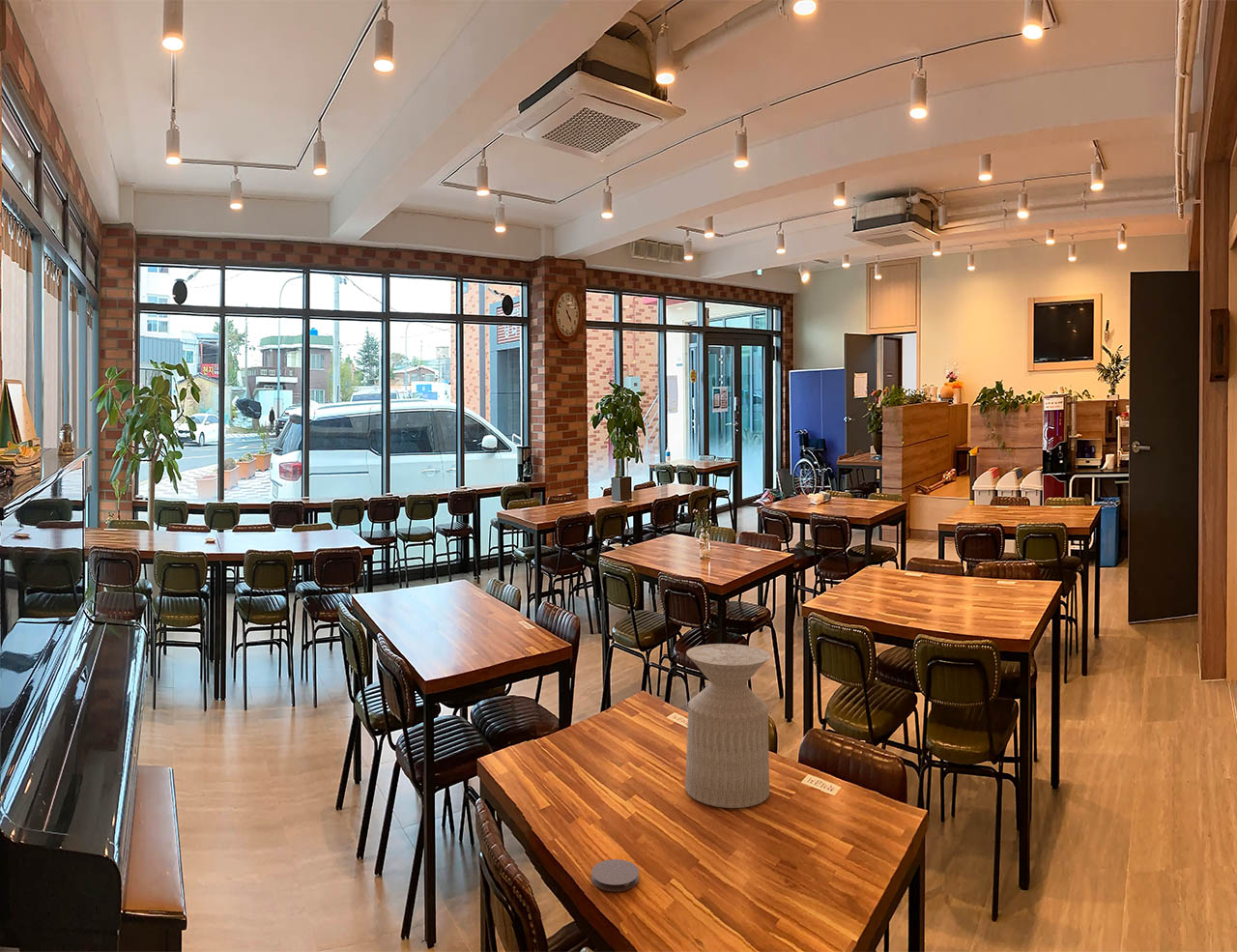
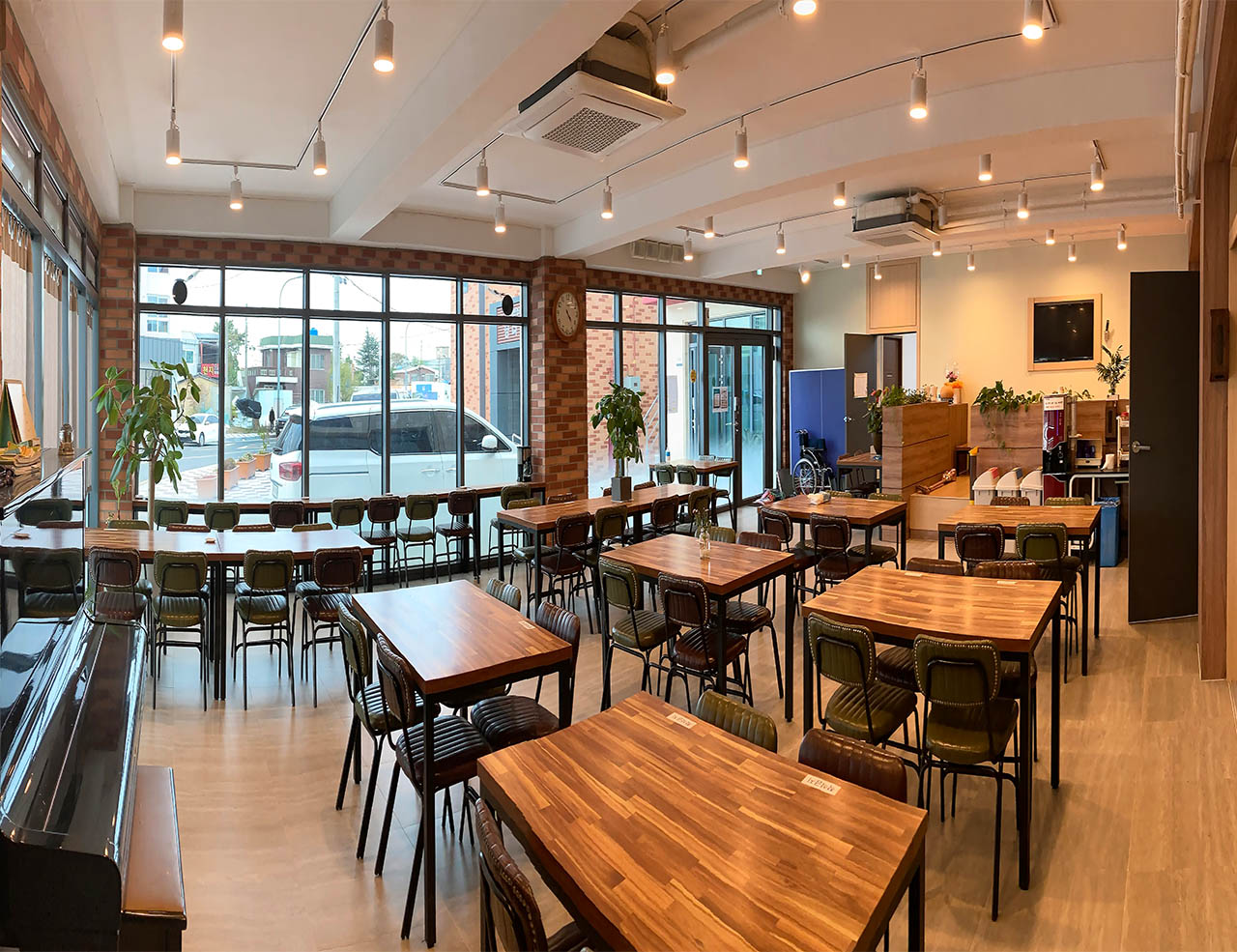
- side table (727, 721)
- coaster (615, 875)
